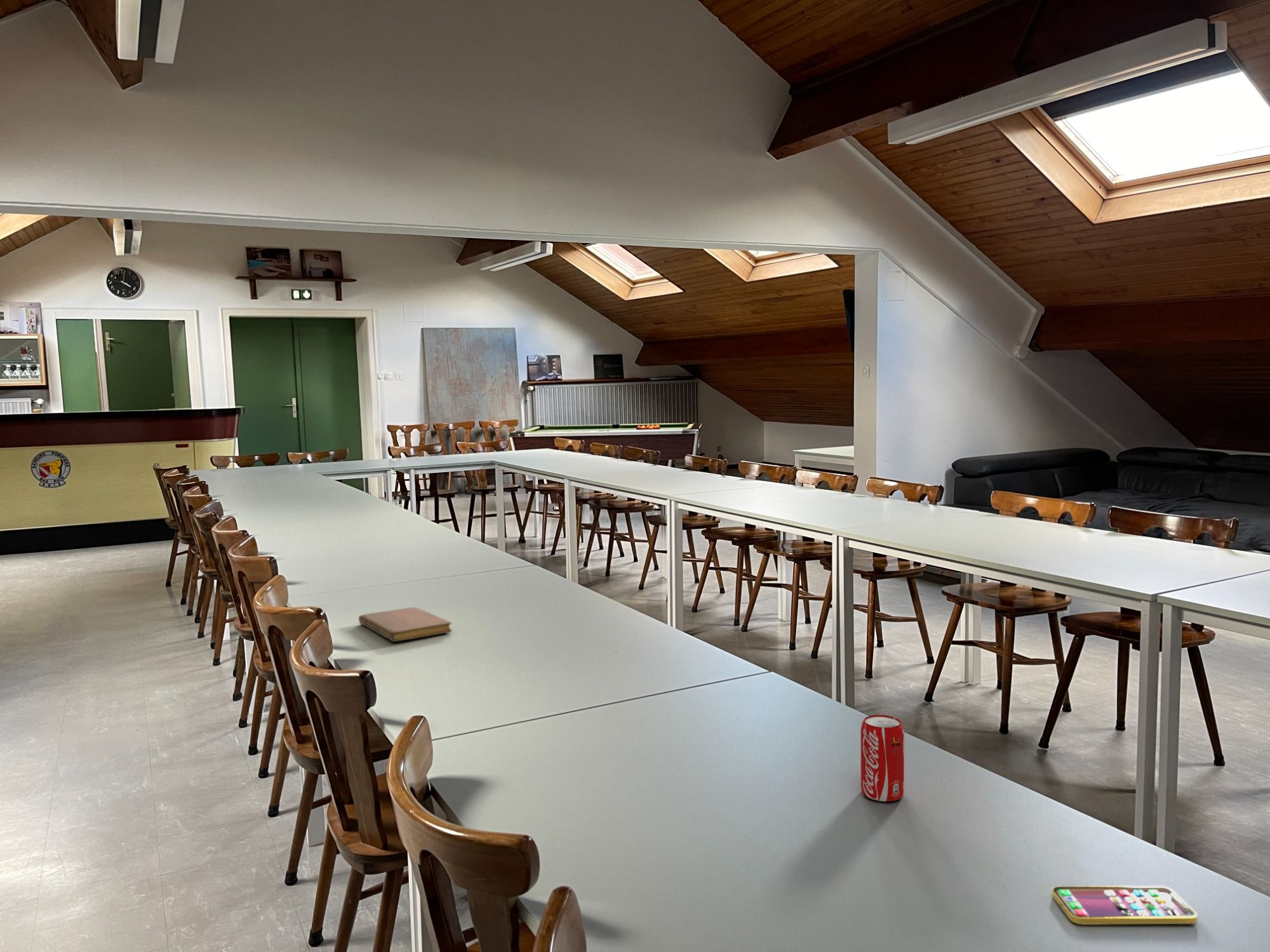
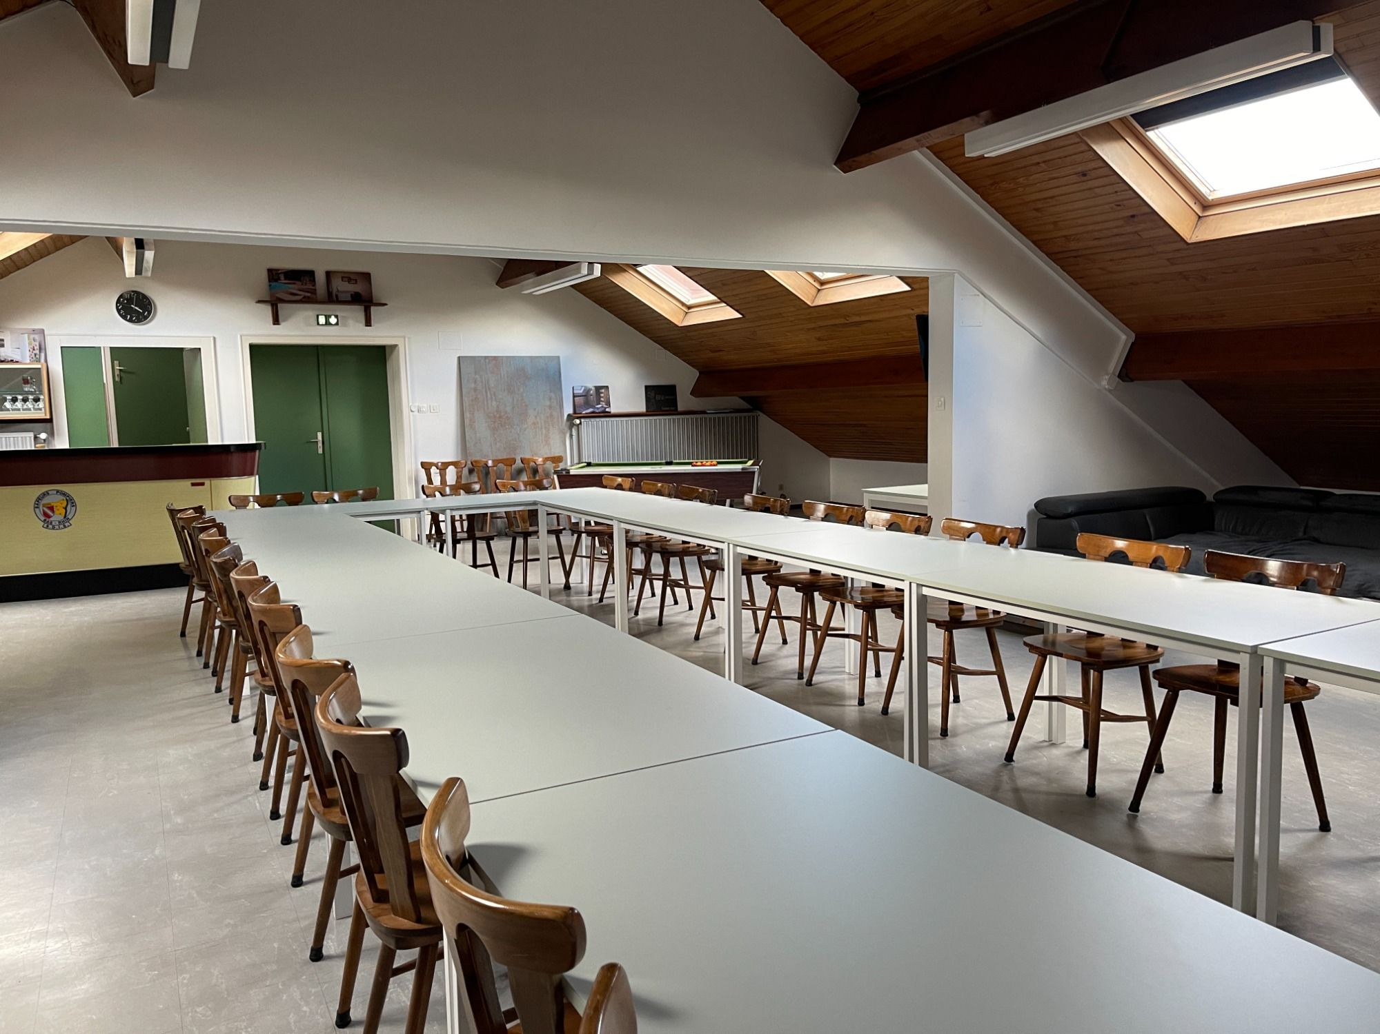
- notebook (404, 623)
- beverage can (882, 757)
- smartphone (1122, 904)
